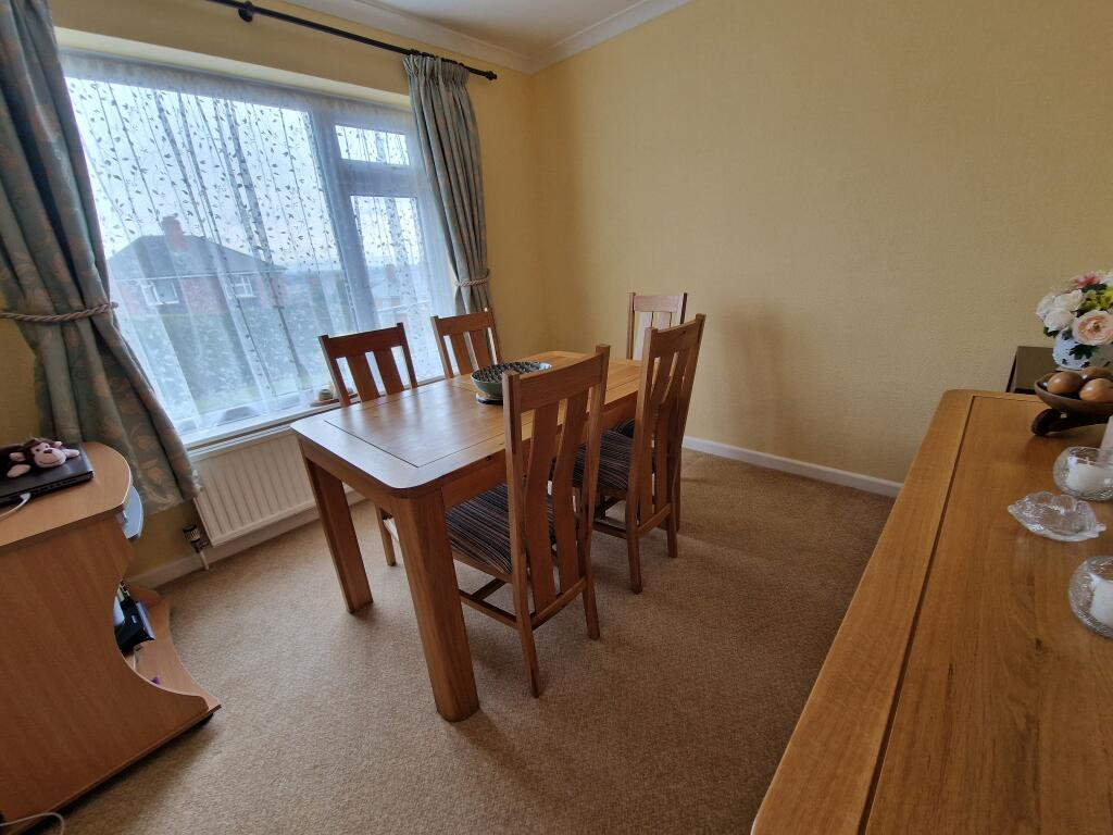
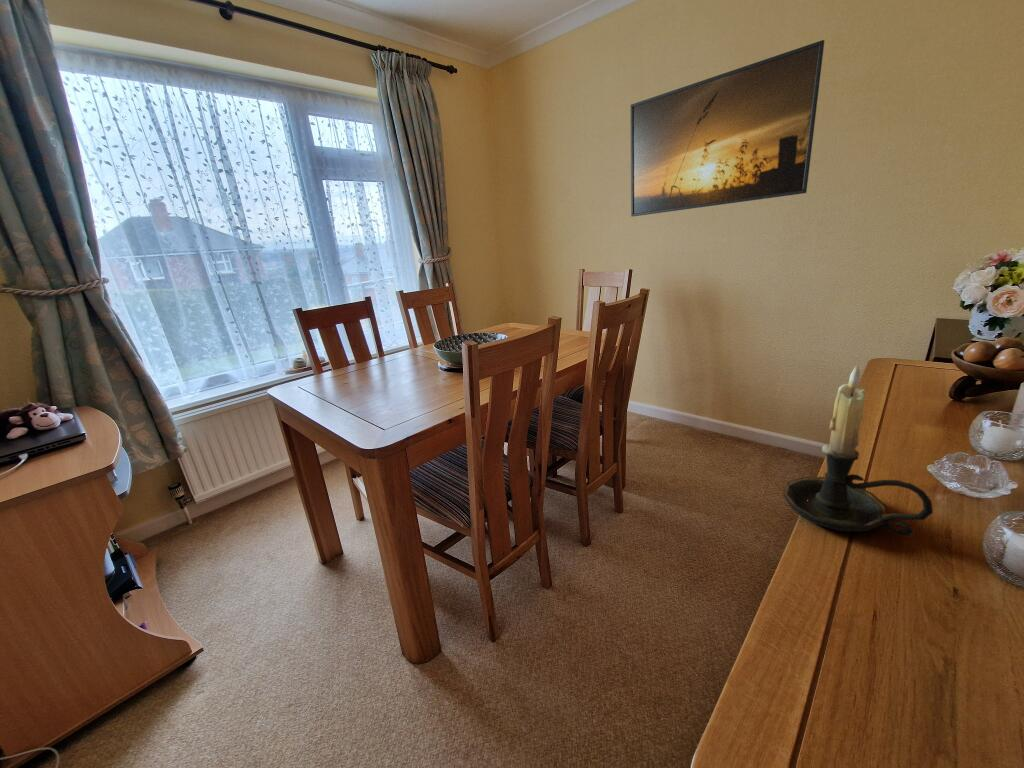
+ candle holder (858, 445)
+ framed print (710, 144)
